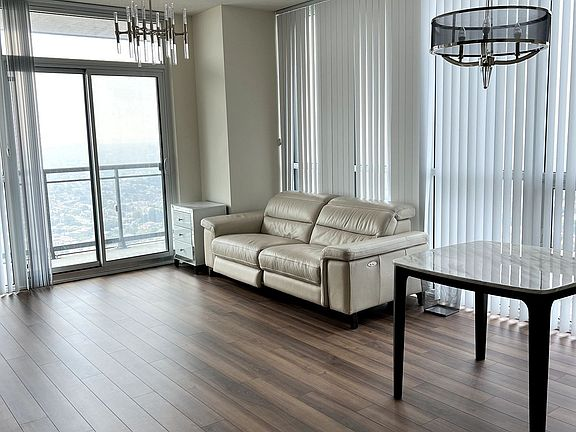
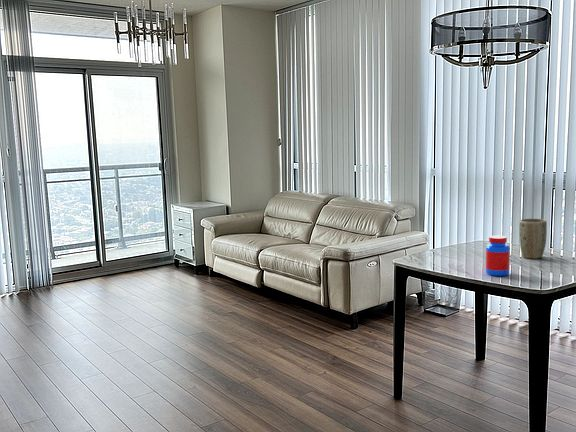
+ jar (497, 255)
+ plant pot (532, 238)
